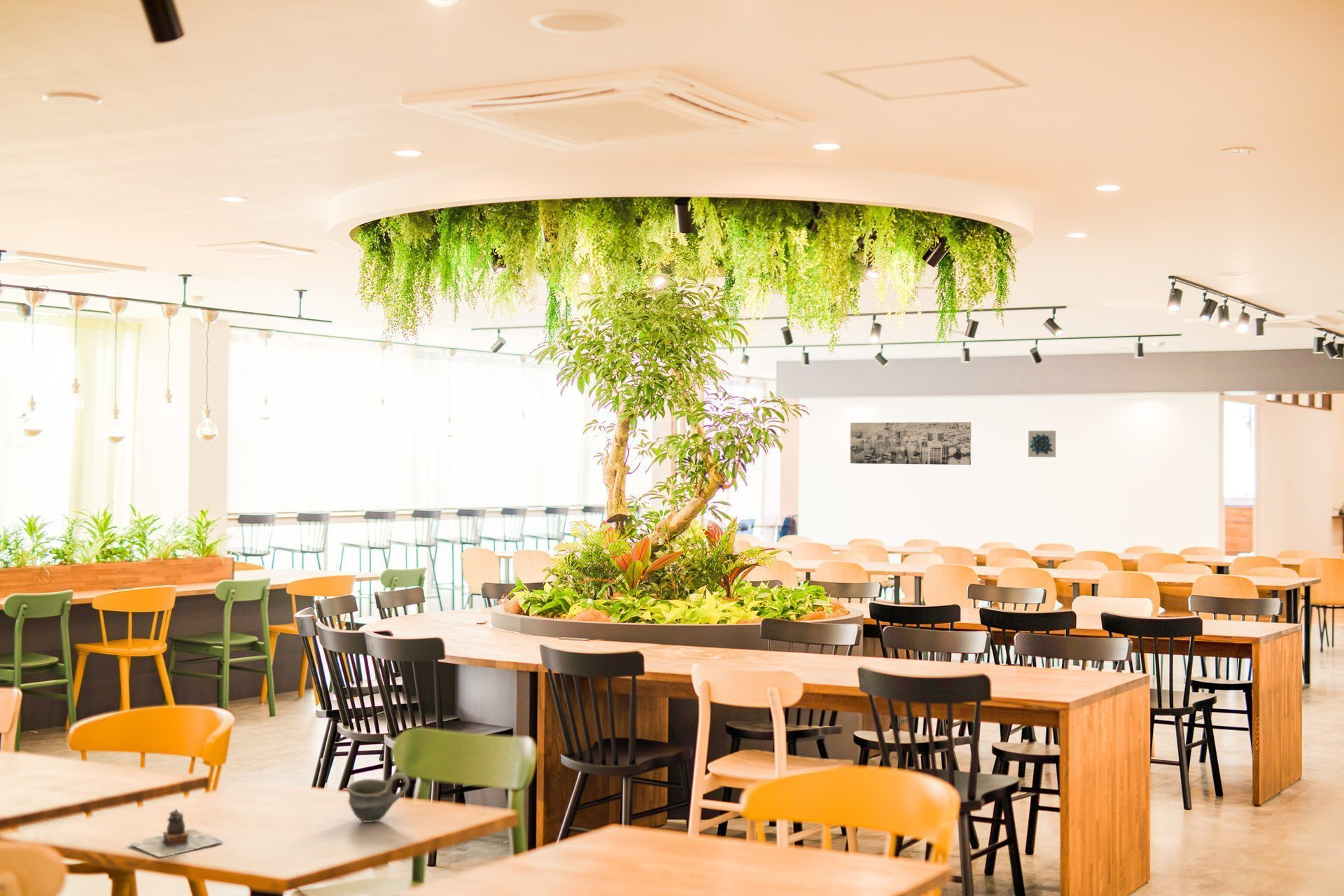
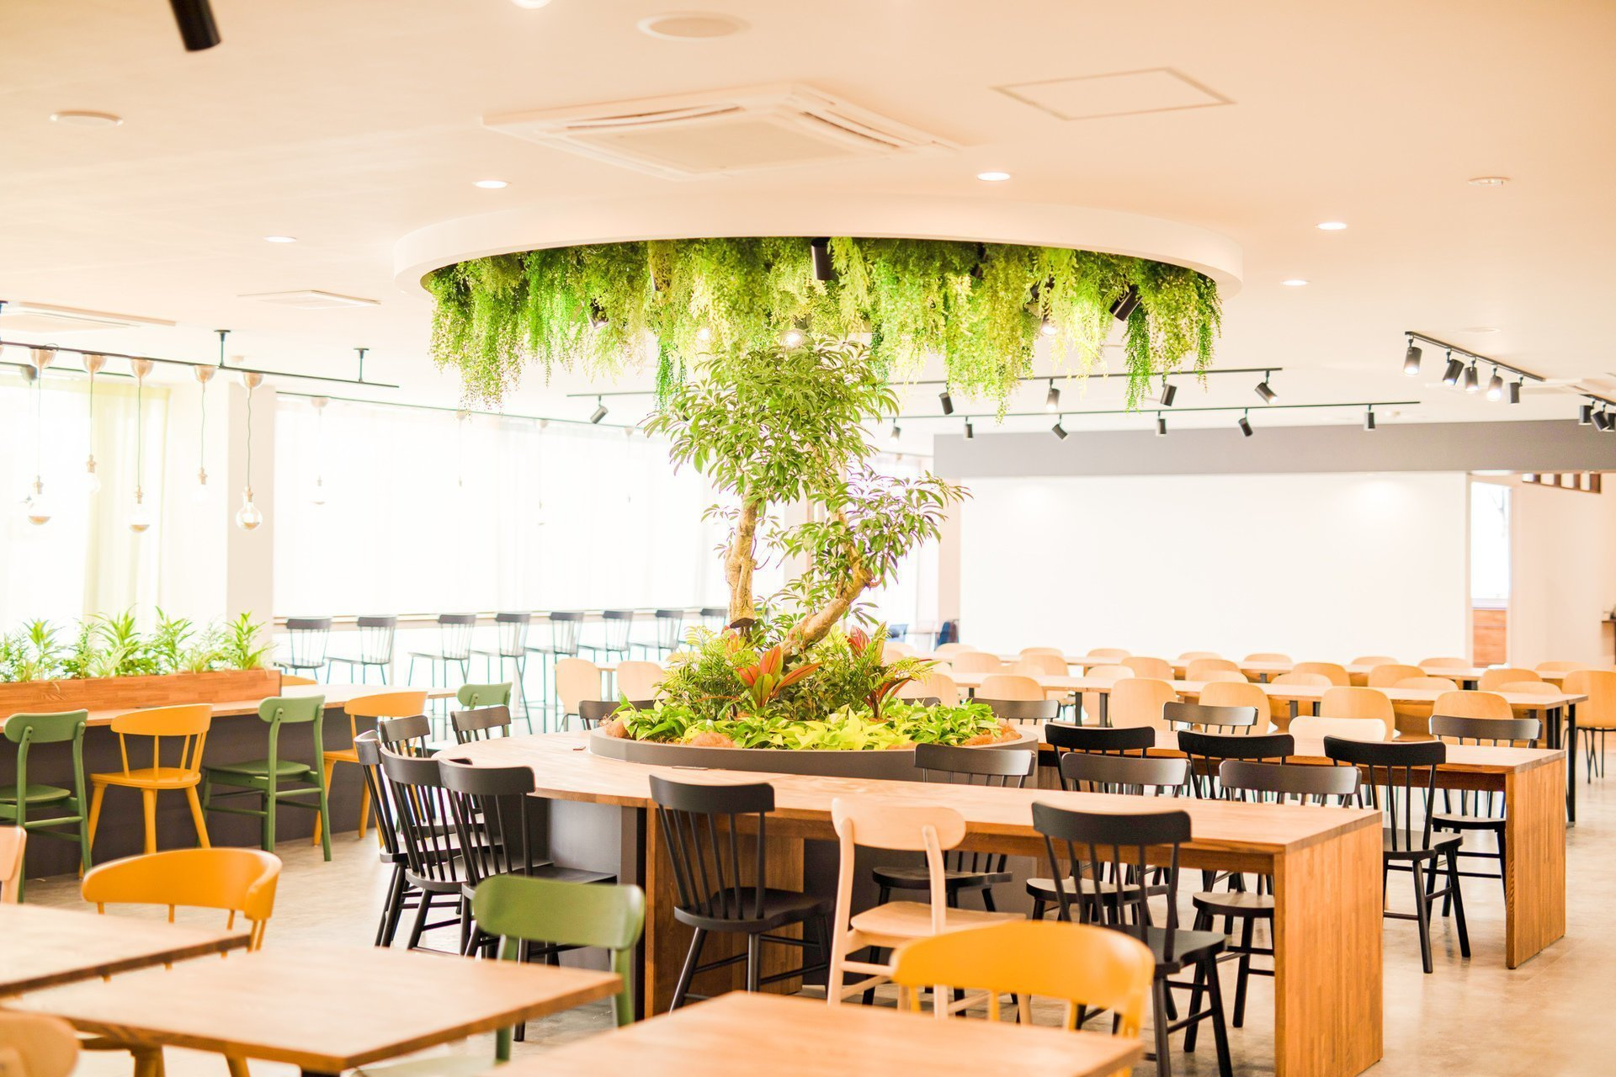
- wall art (1042, 444)
- wall art (909, 443)
- teapot (175, 826)
- cup (374, 797)
